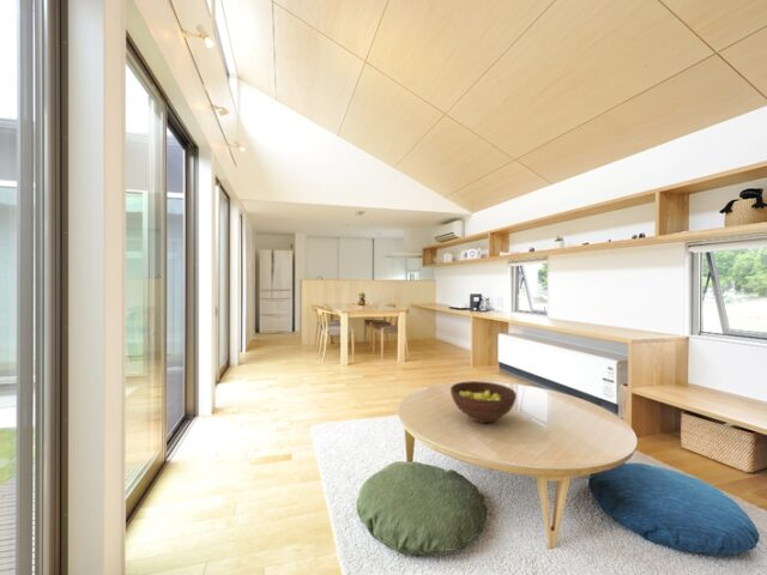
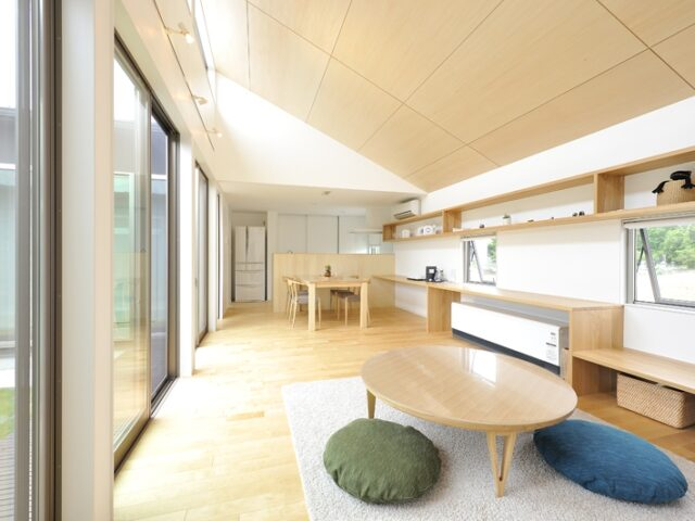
- fruit bowl (482, 404)
